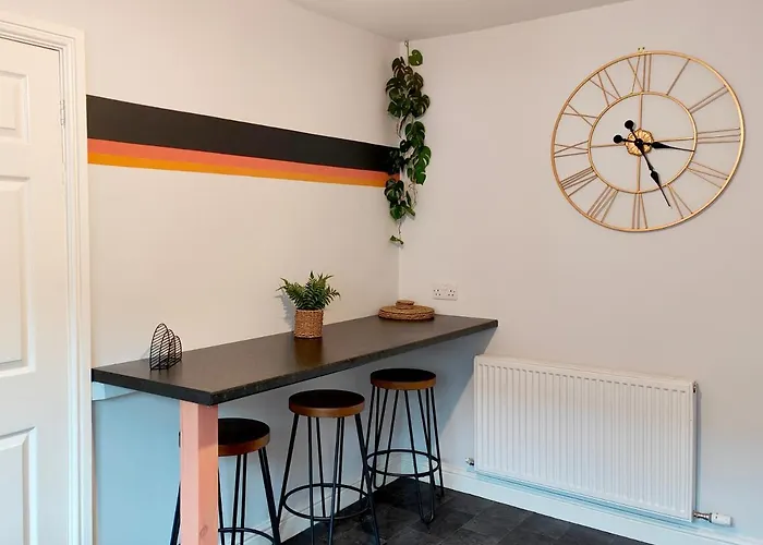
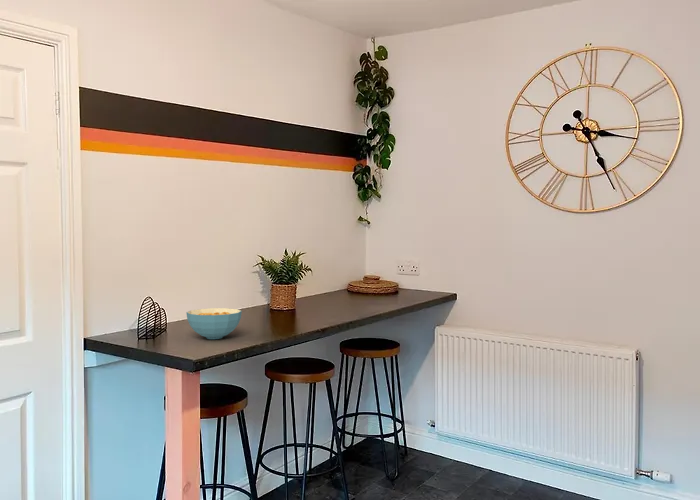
+ cereal bowl (214, 324)
